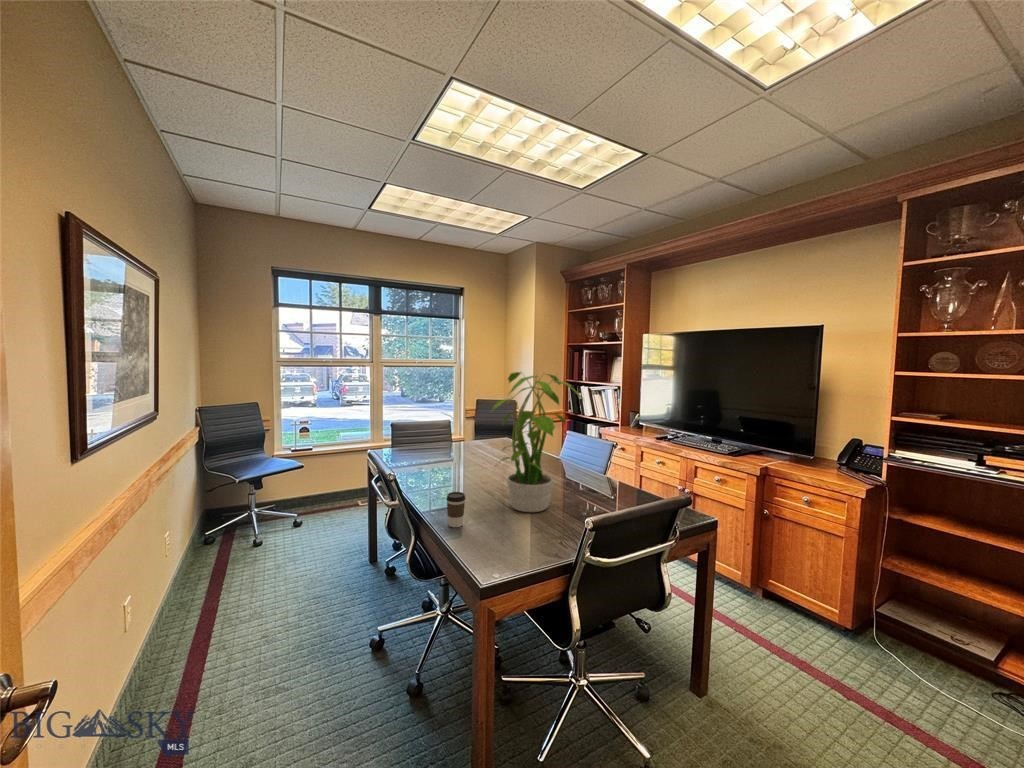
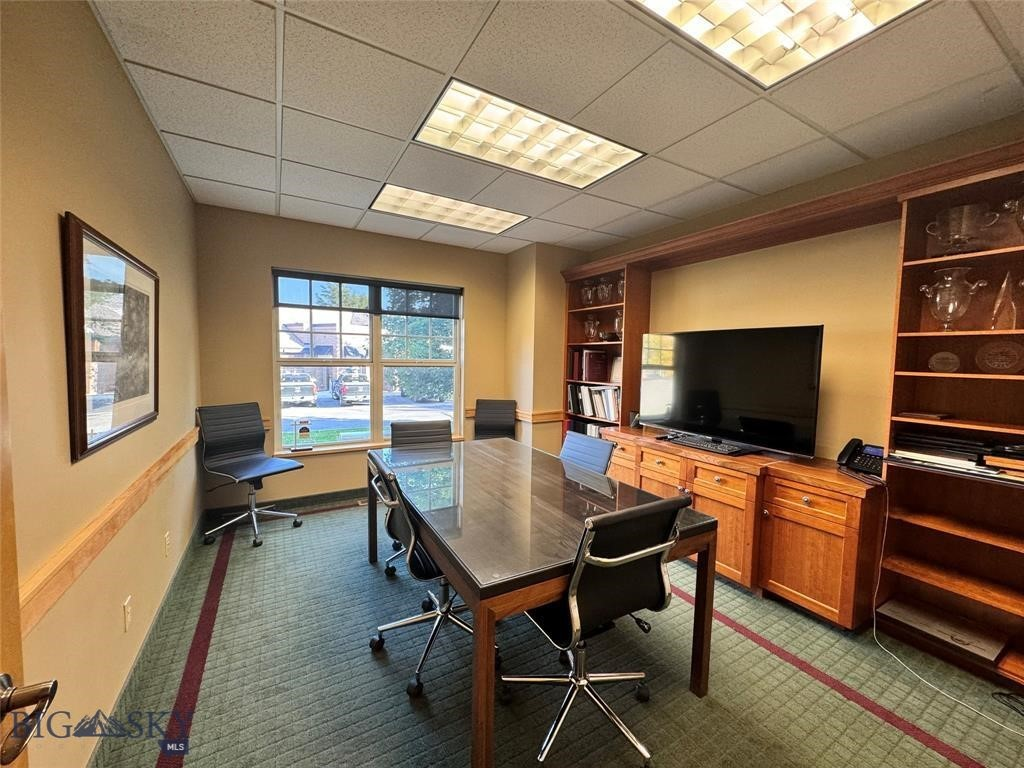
- potted plant (540, 439)
- coffee cup (455, 509)
